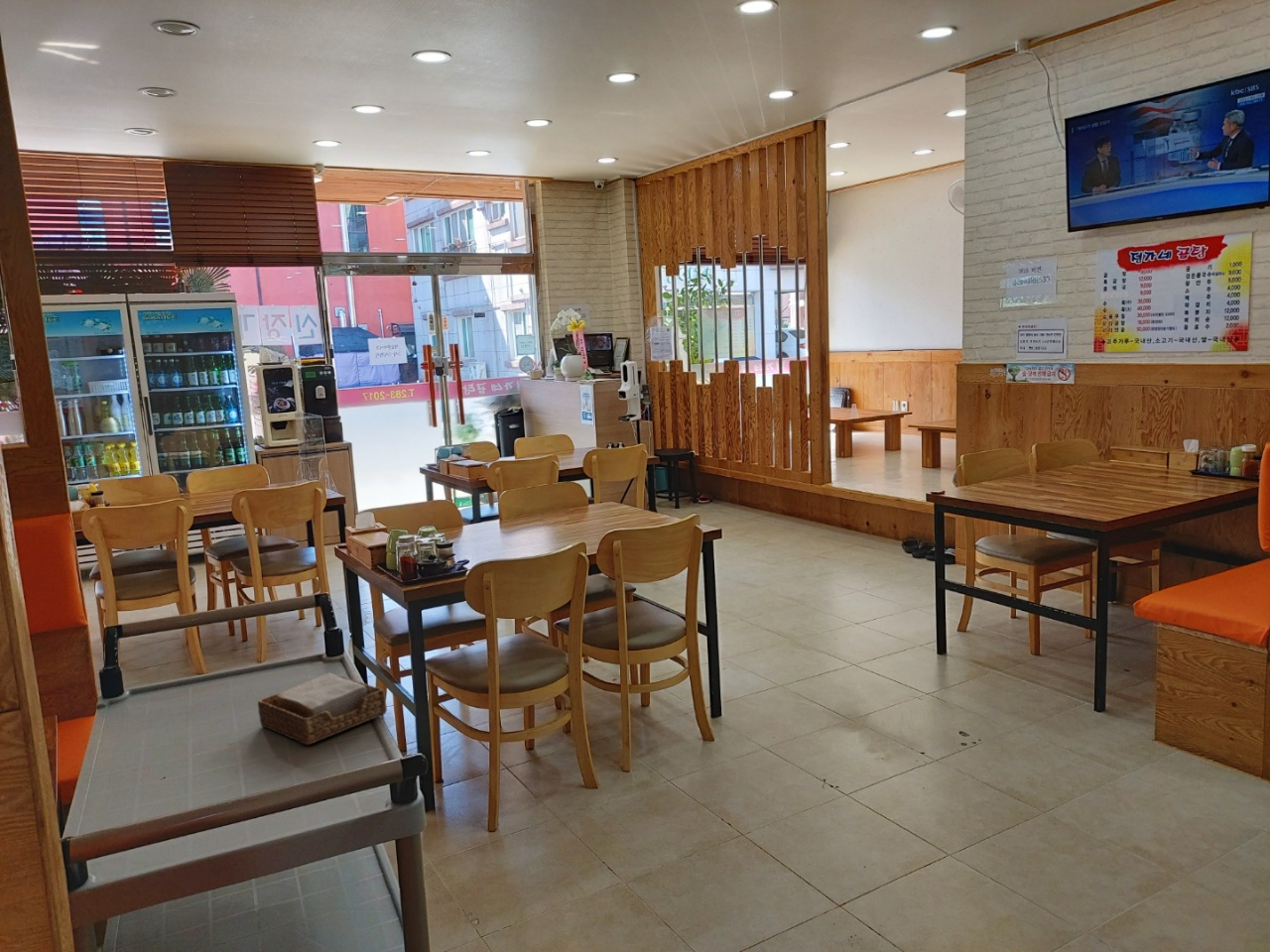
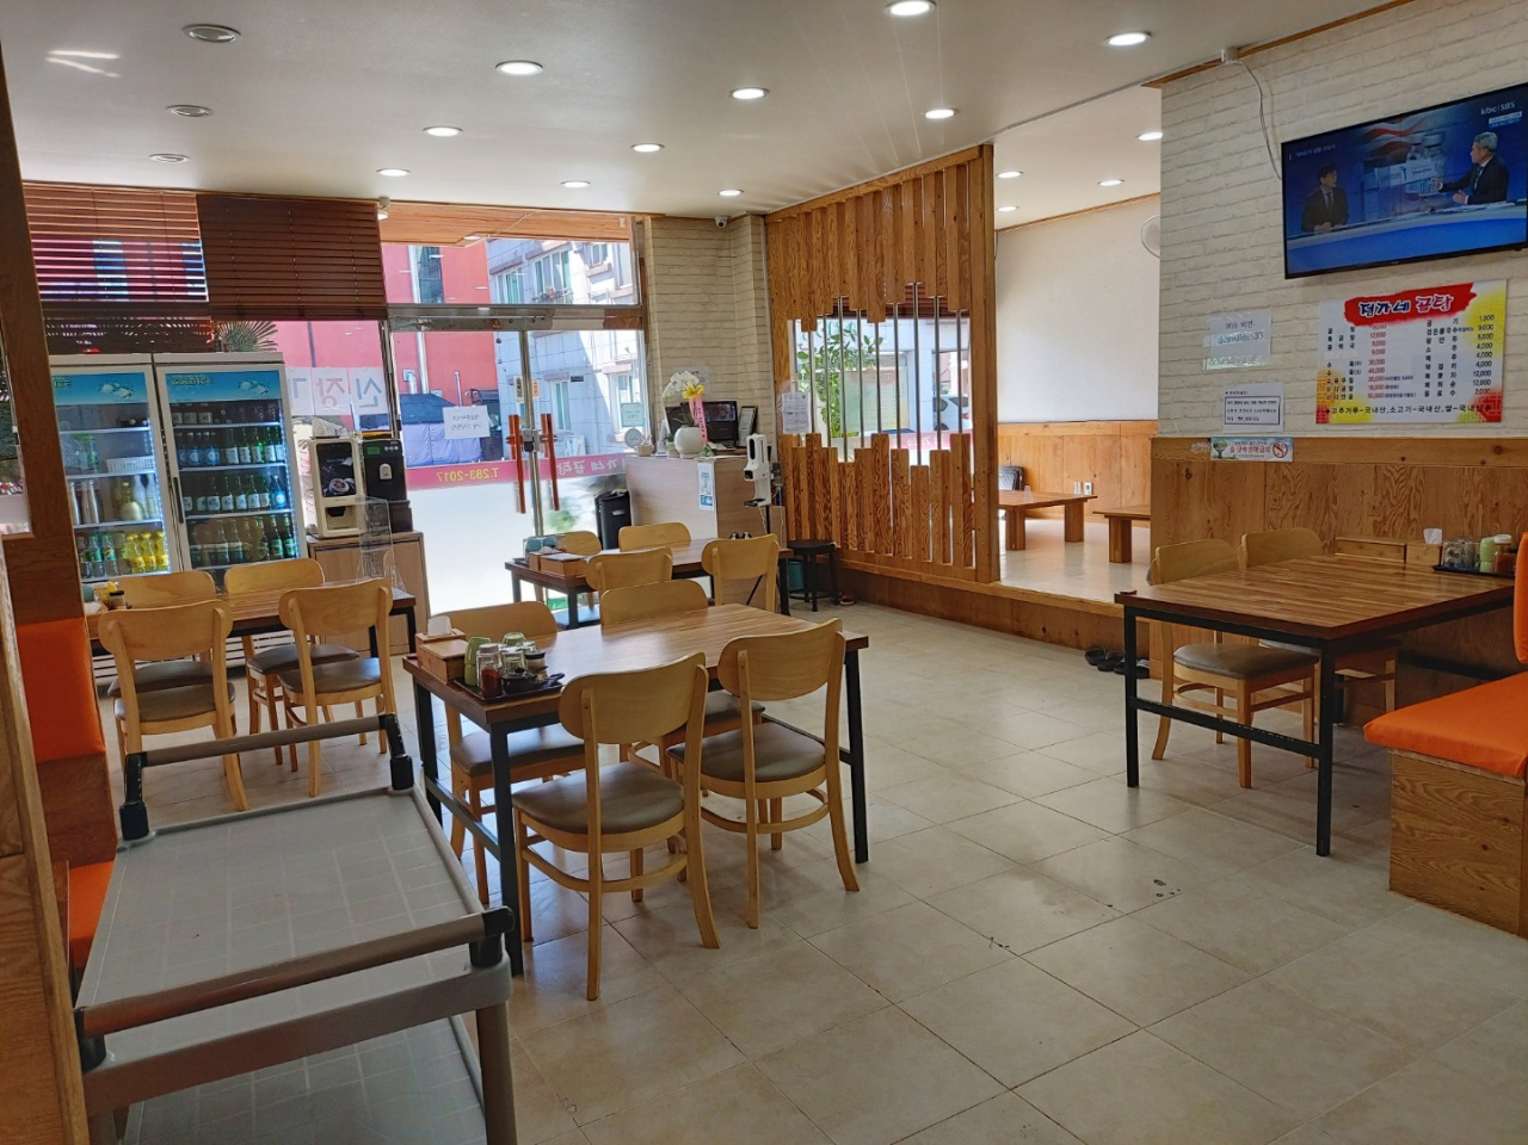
- napkin holder (321, 703)
